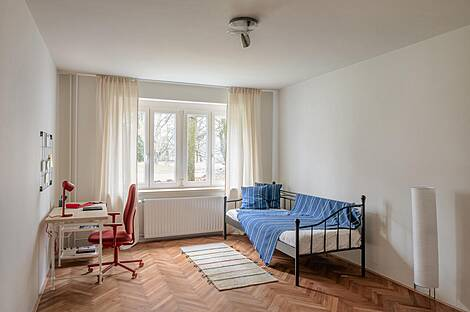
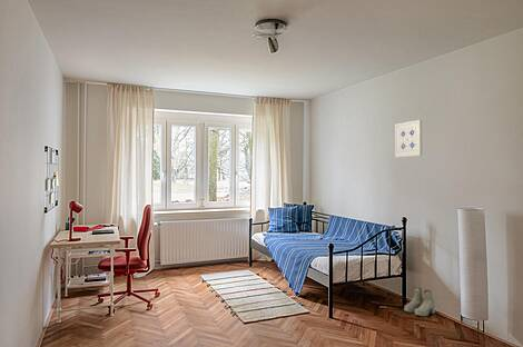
+ wall art (407, 139)
+ boots (420, 300)
